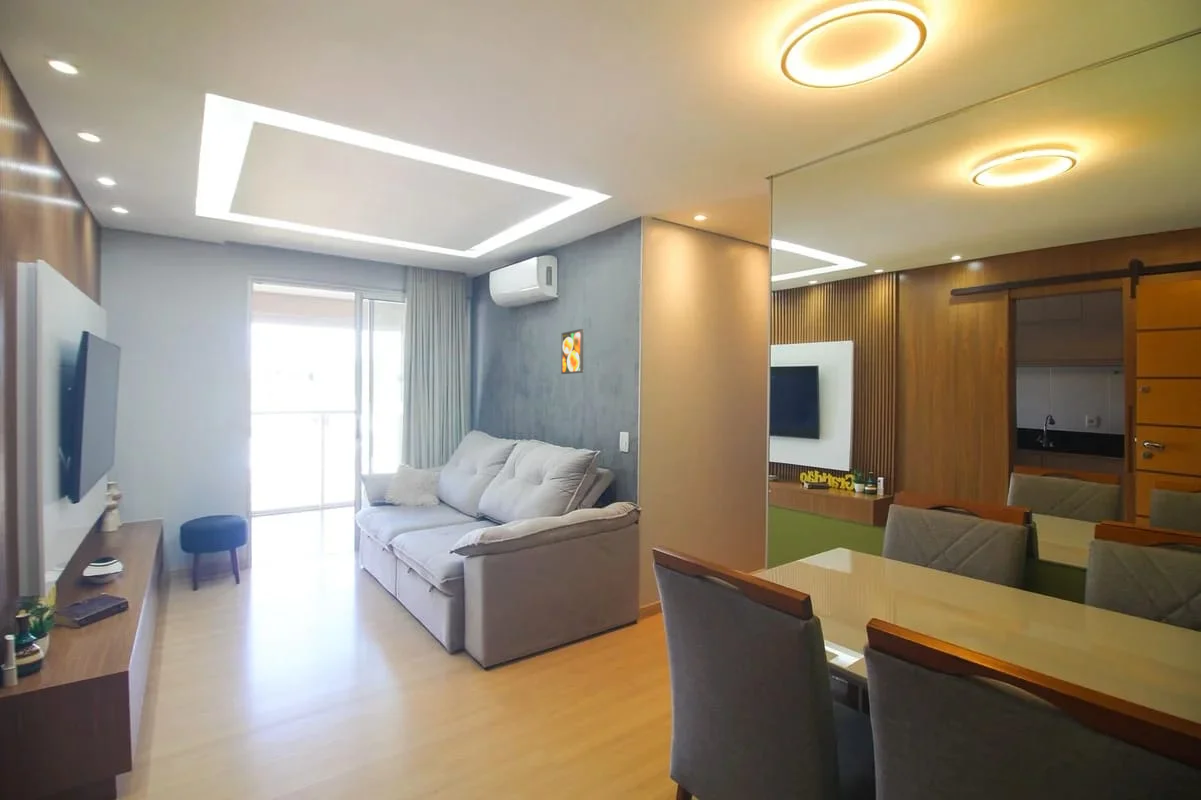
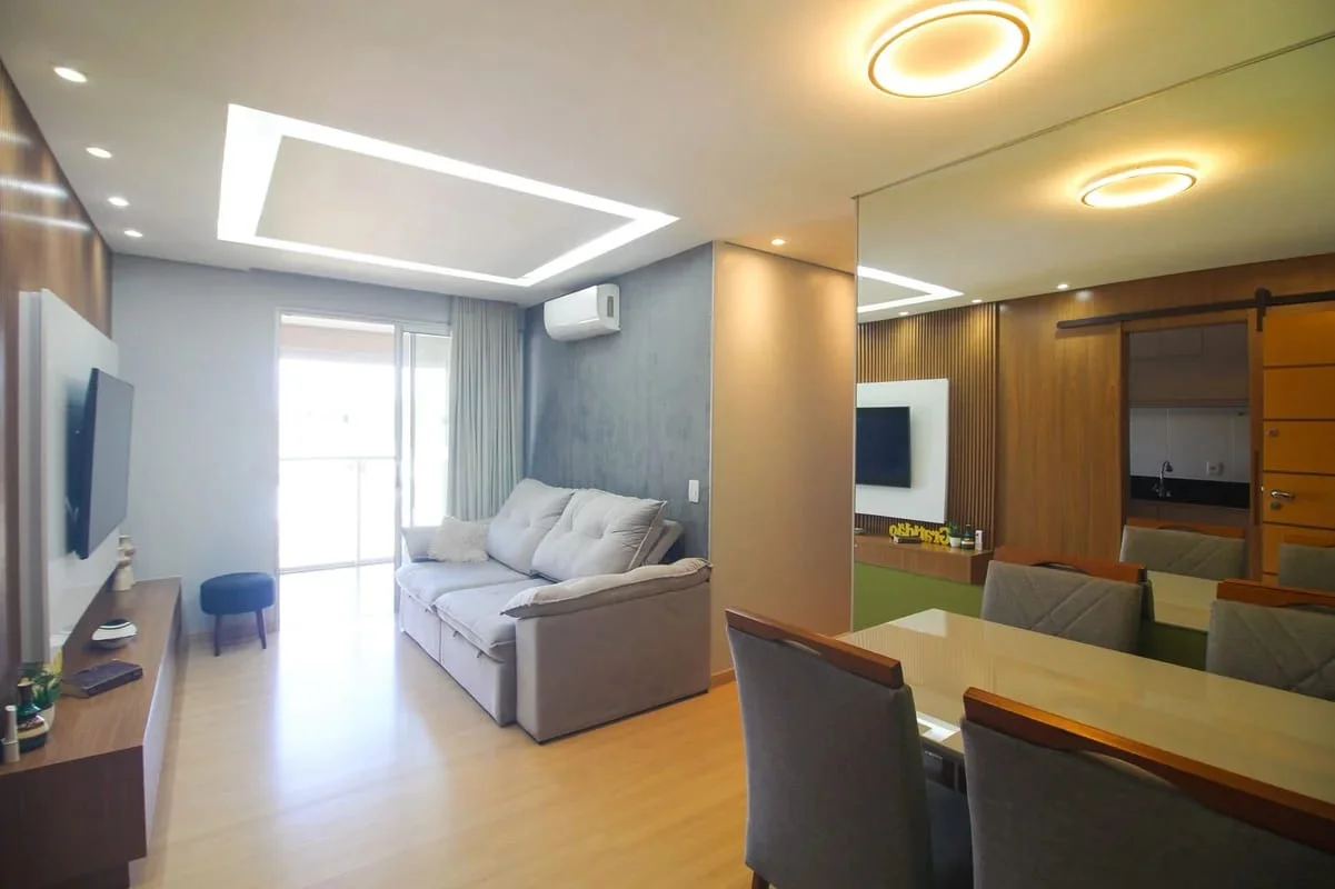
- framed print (572, 352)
